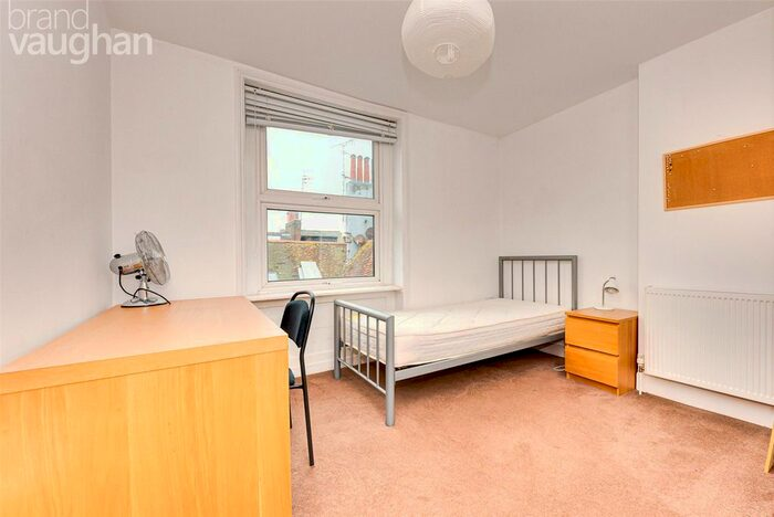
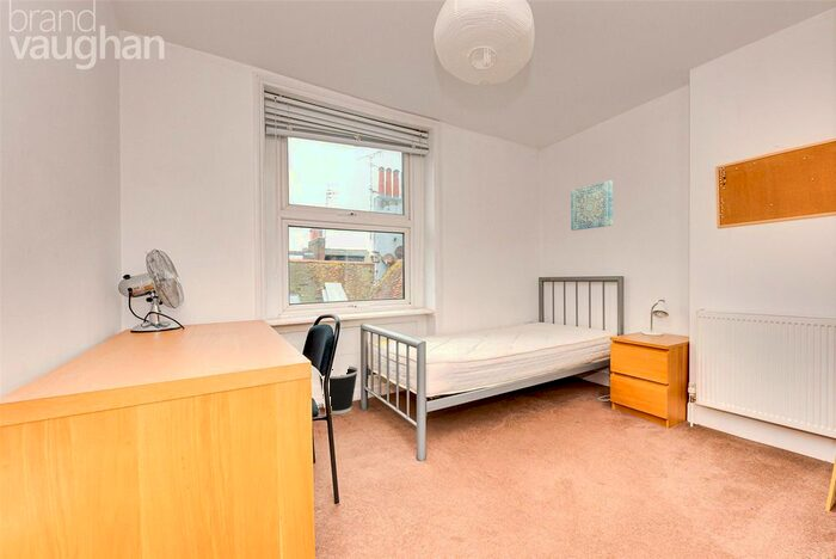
+ wall art (590, 207)
+ wastebasket (338, 389)
